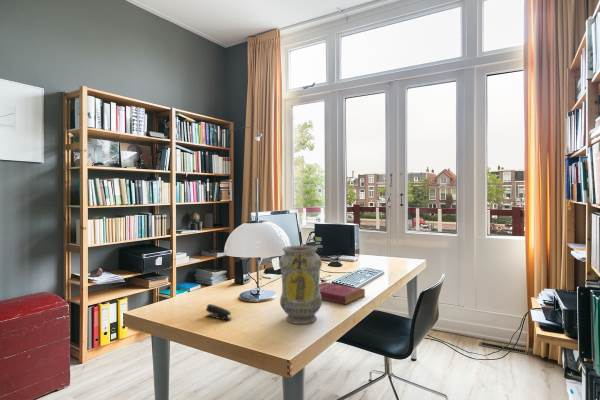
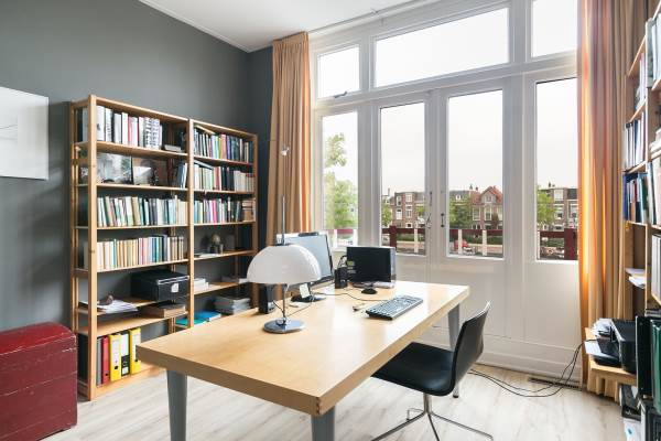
- vase (300, 283)
- book (334, 292)
- stapler (218, 311)
